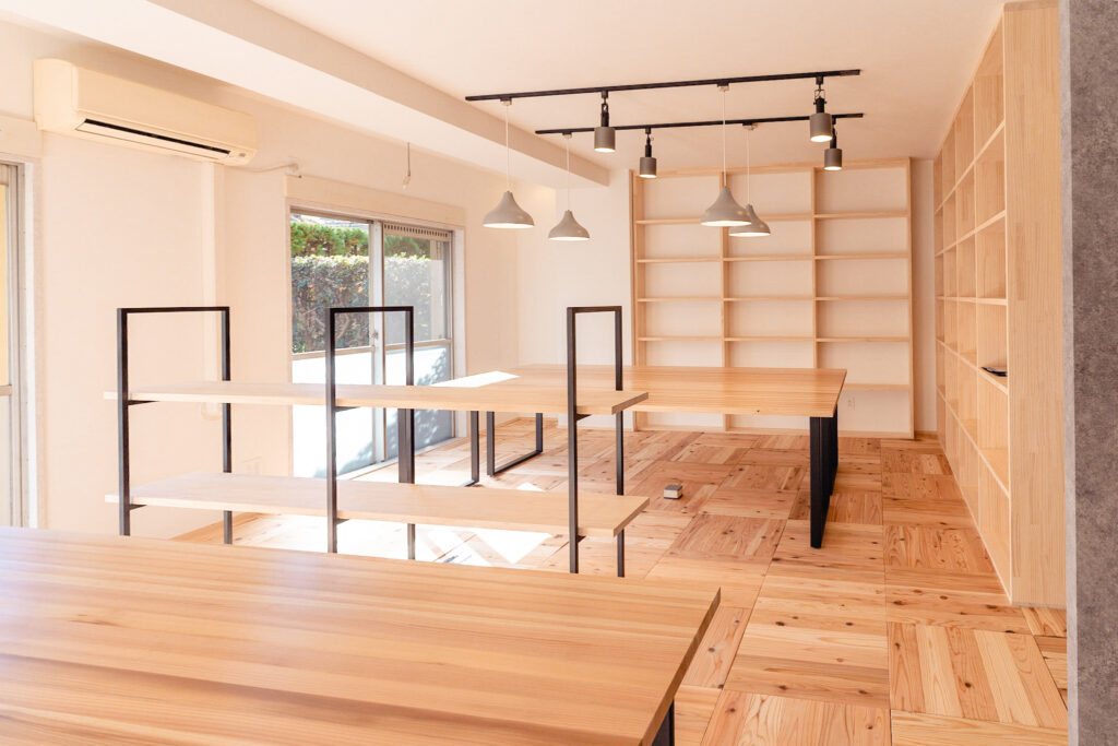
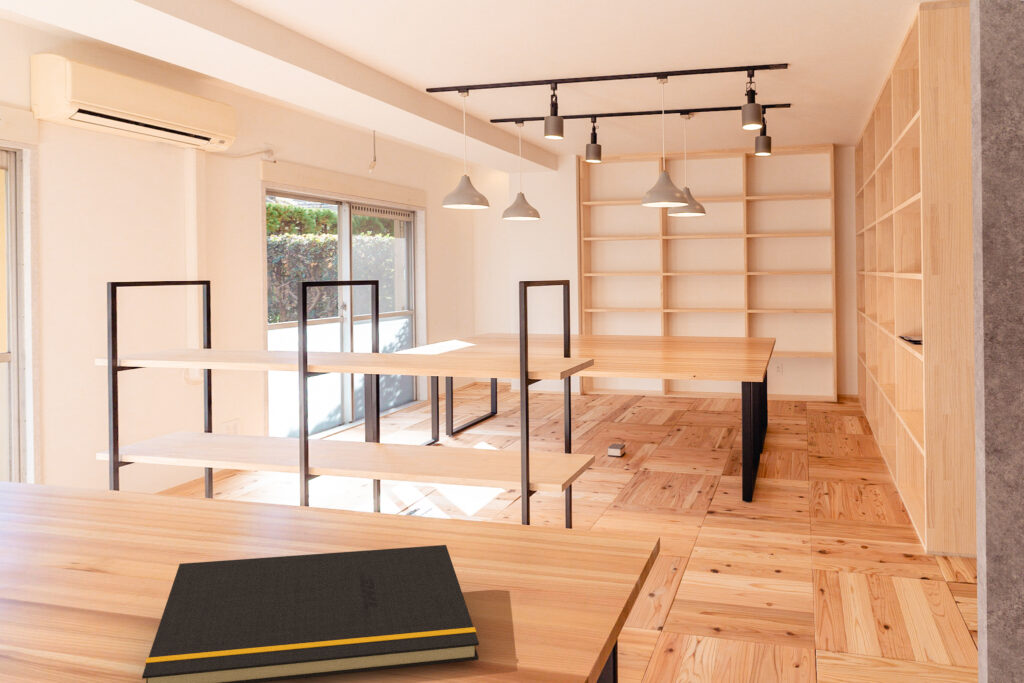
+ notepad (317, 607)
